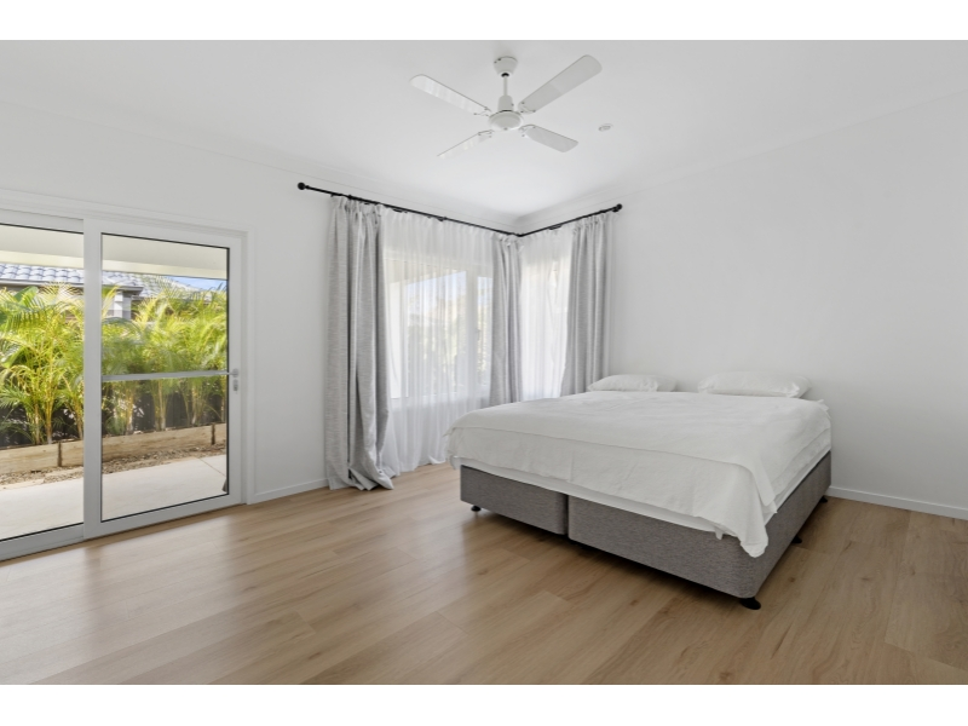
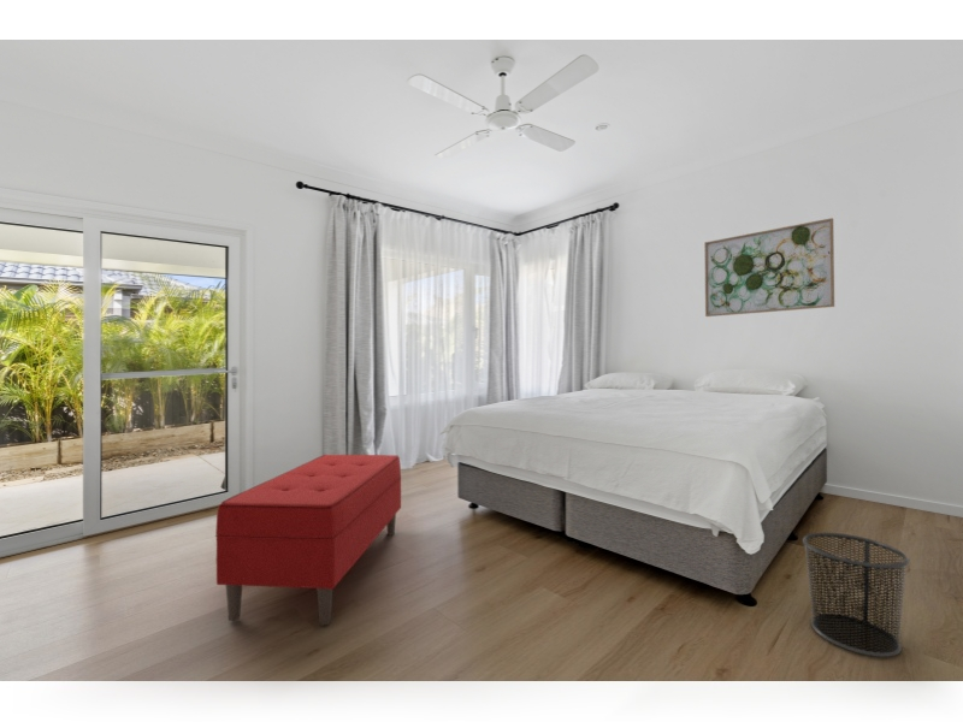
+ bench (327, 521)
+ wall art (763, 271)
+ waste bin (853, 591)
